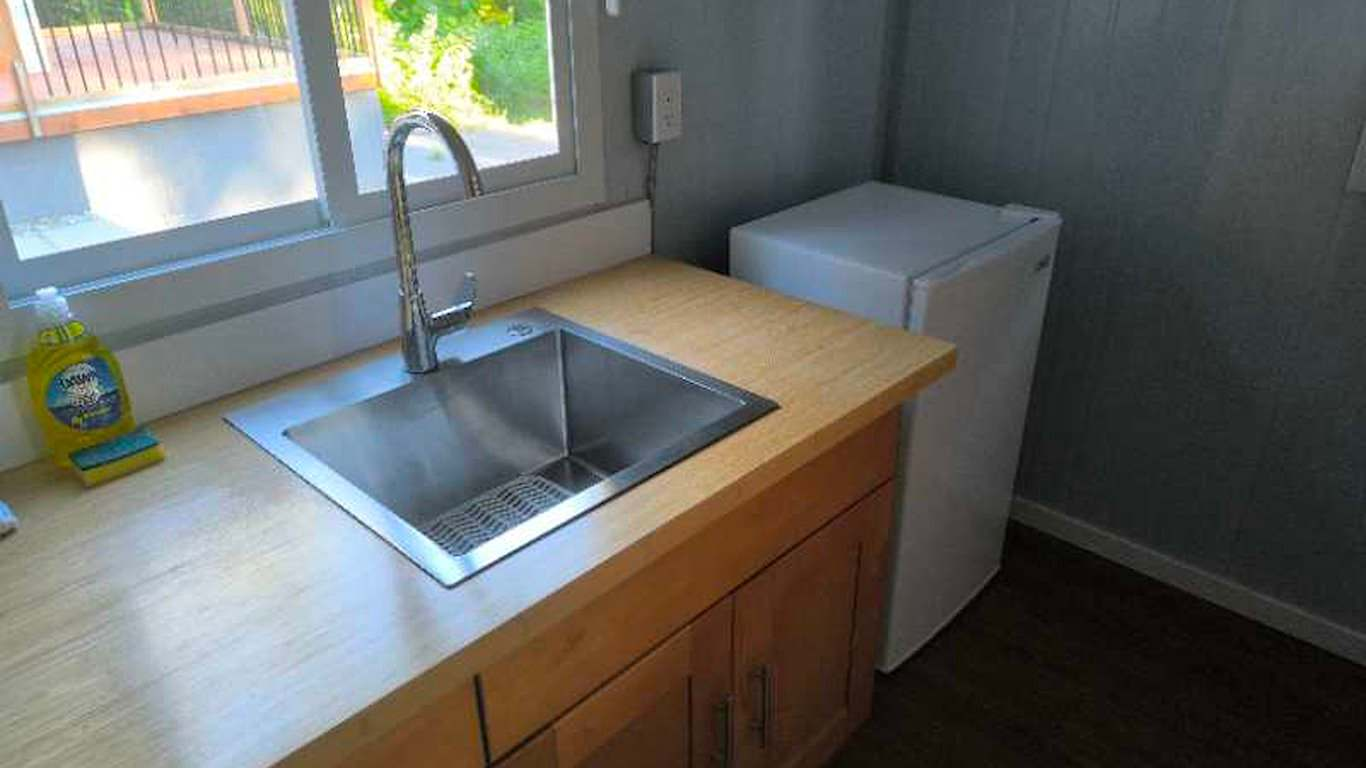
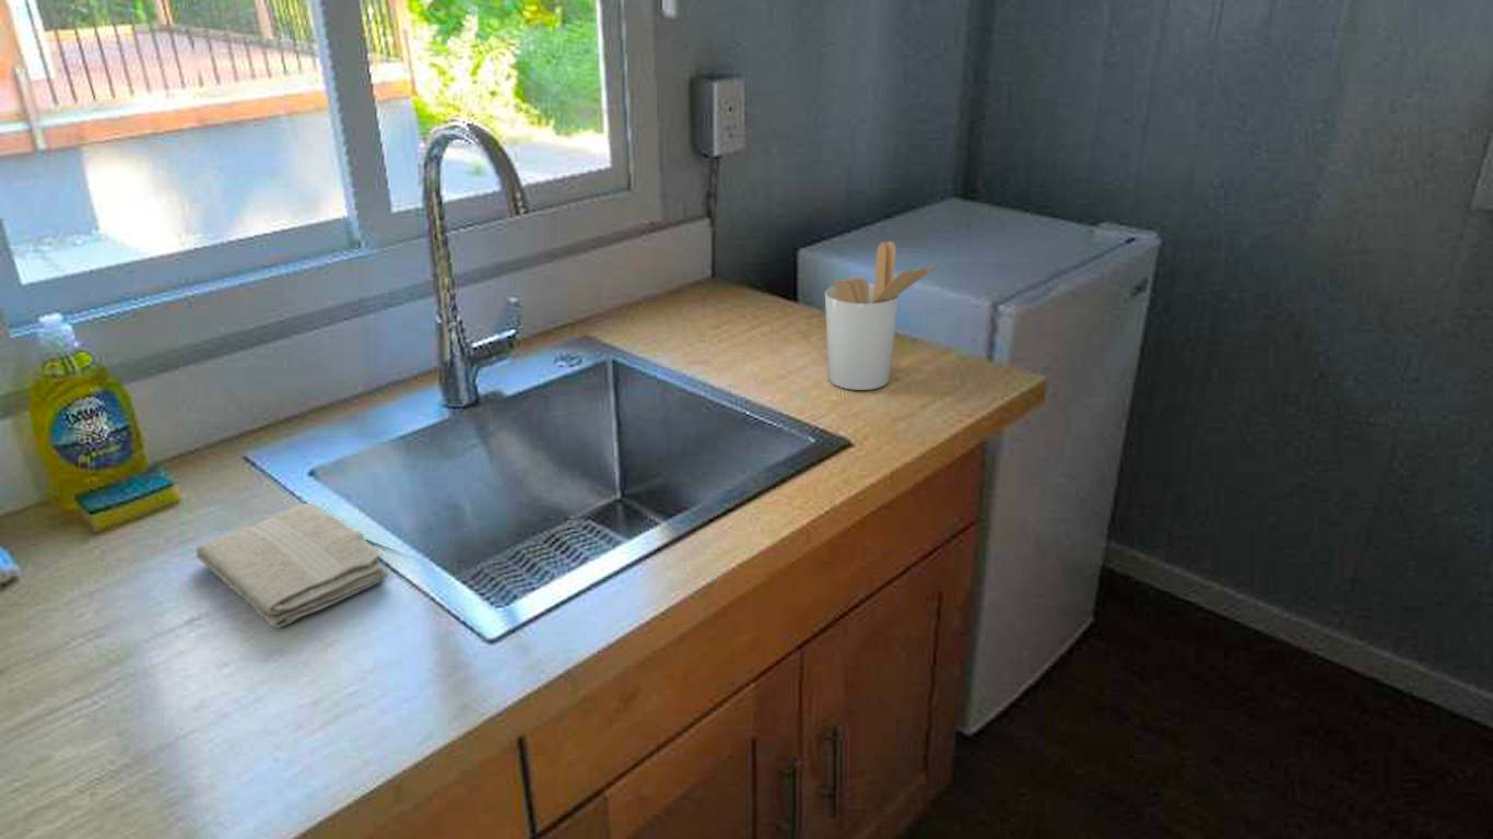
+ utensil holder (878, 319)
+ washcloth (291, 558)
